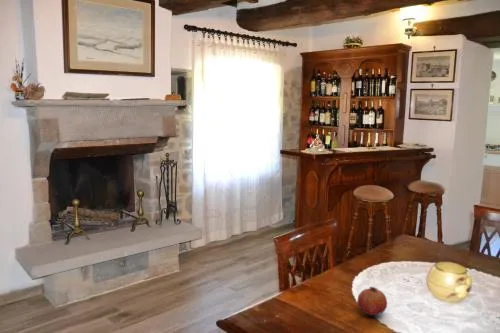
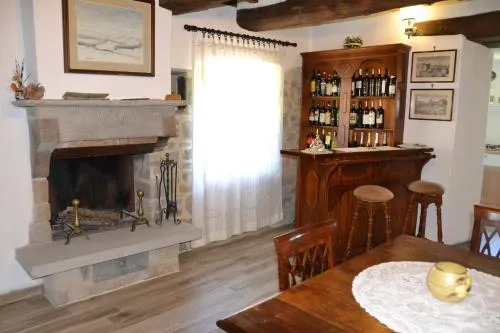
- fruit (372, 300)
